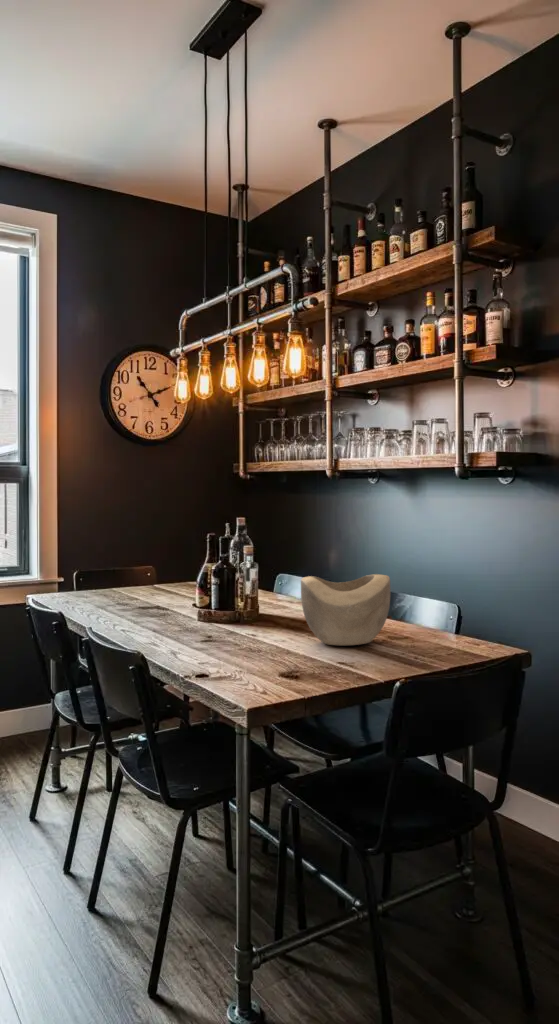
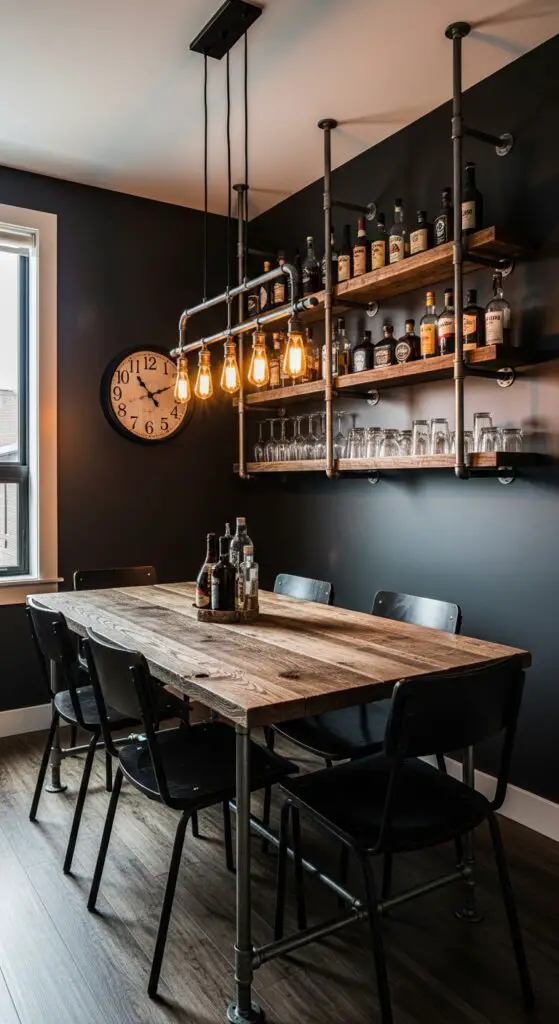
- decorative bowl (345, 608)
